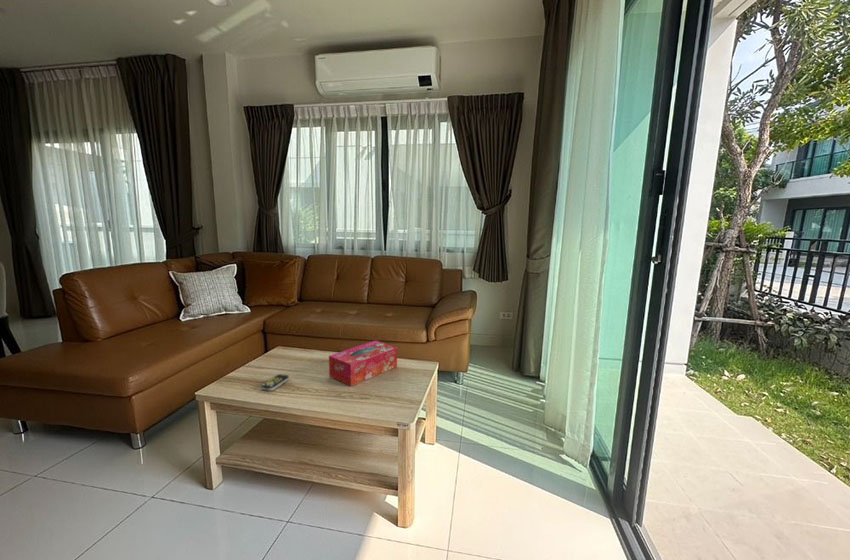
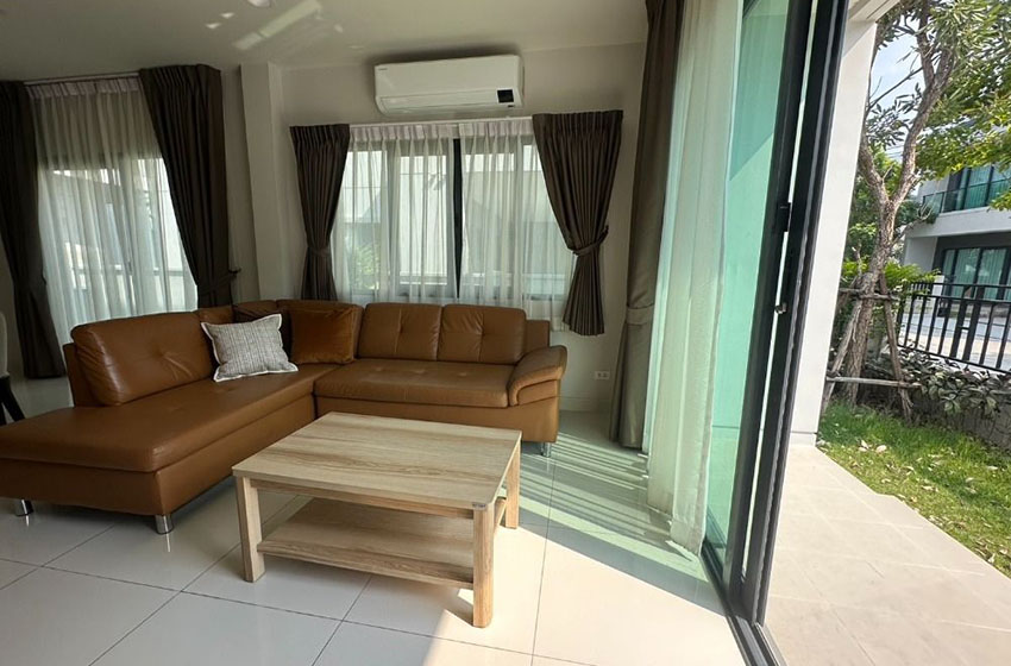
- tissue box (364, 361)
- remote control (275, 381)
